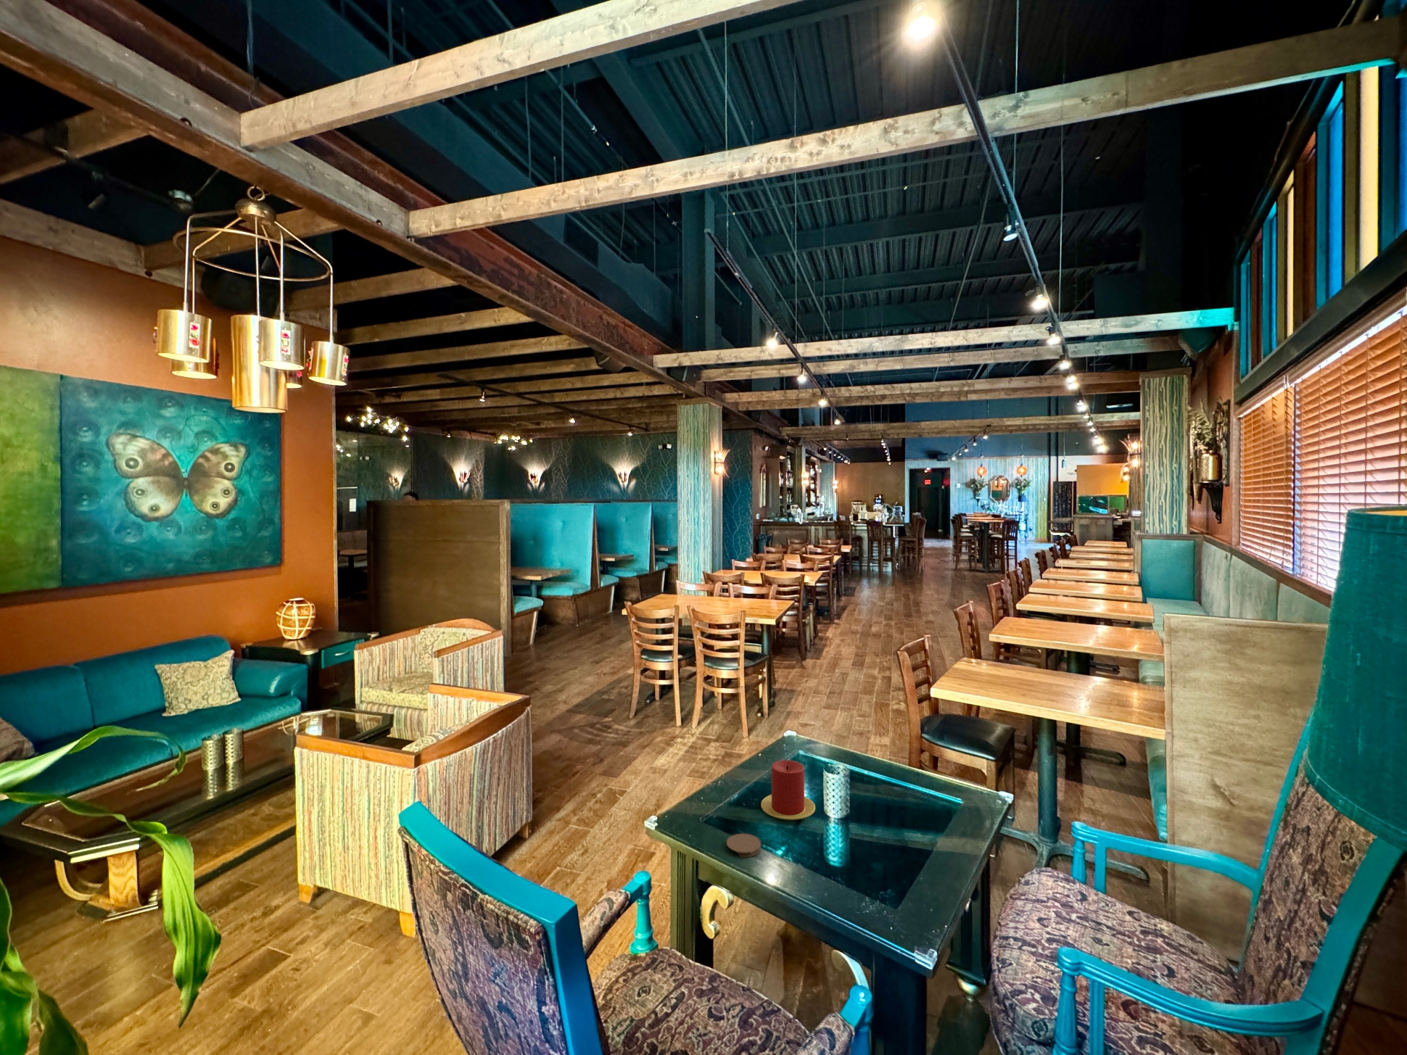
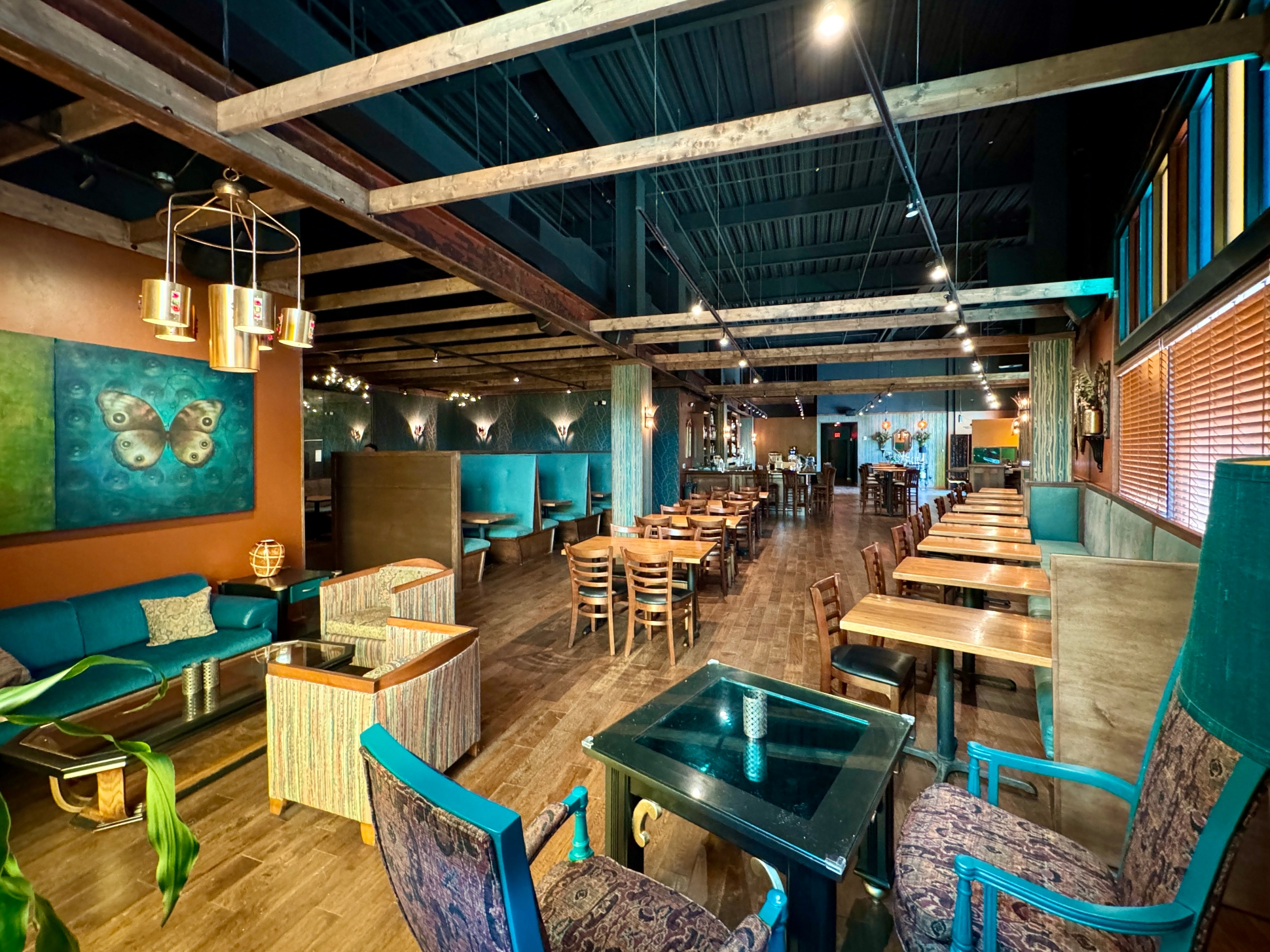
- coaster (743, 844)
- candle (788, 788)
